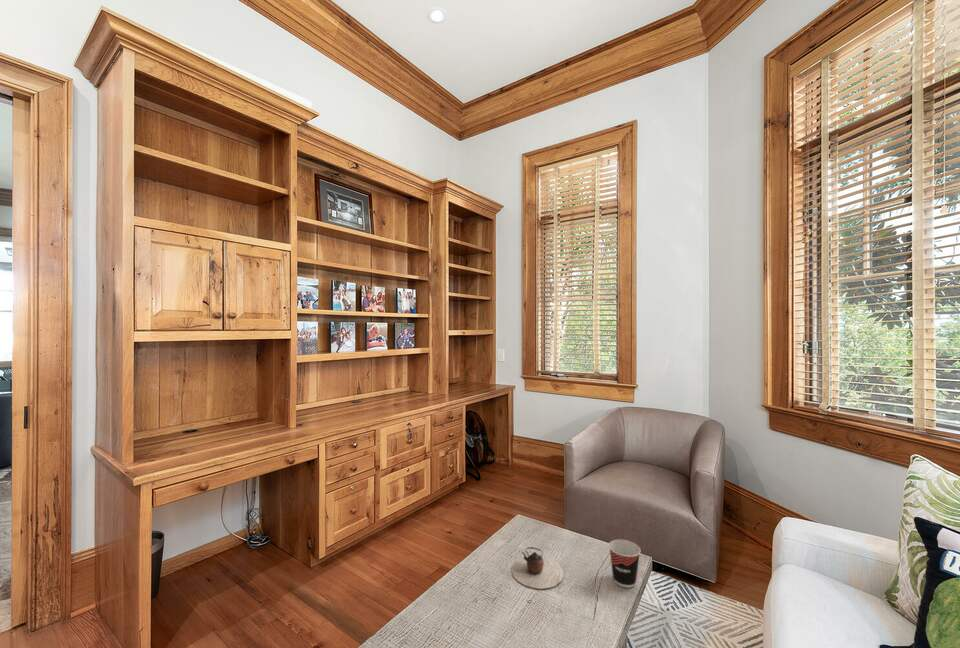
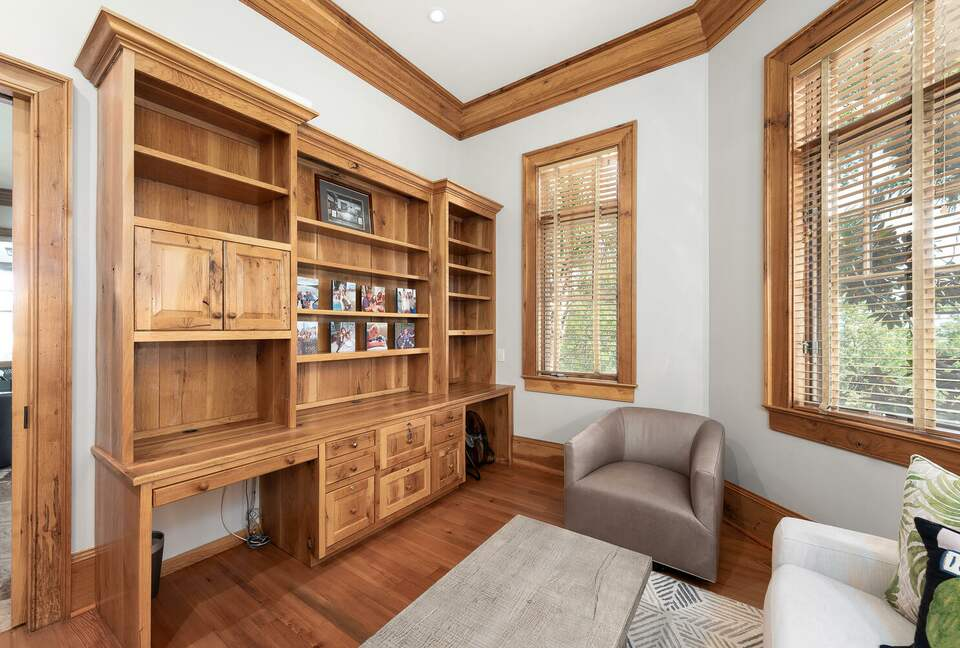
- teapot (537, 559)
- cup (624, 564)
